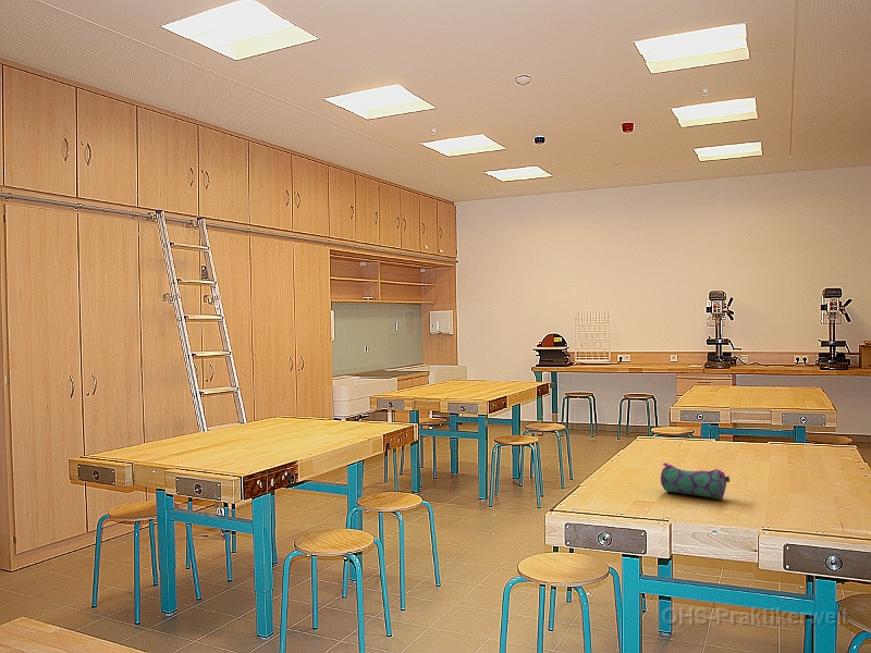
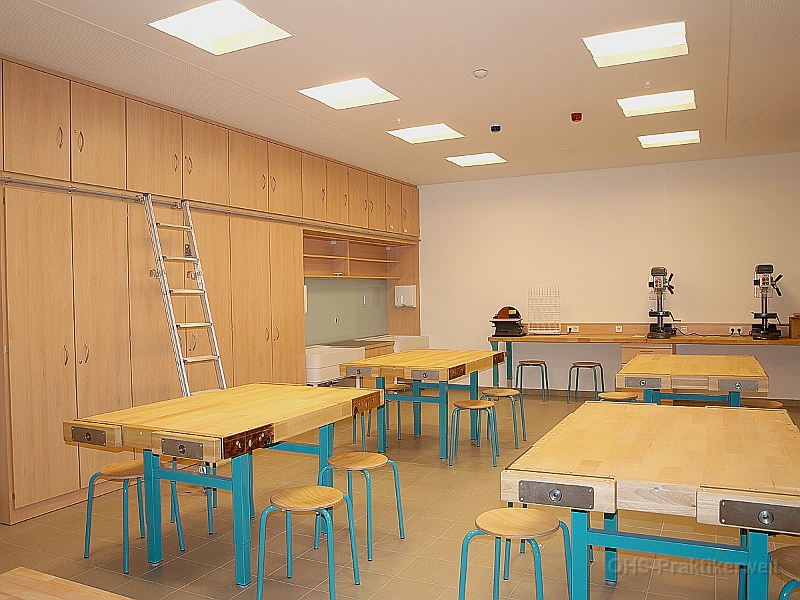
- pencil case (694, 480)
